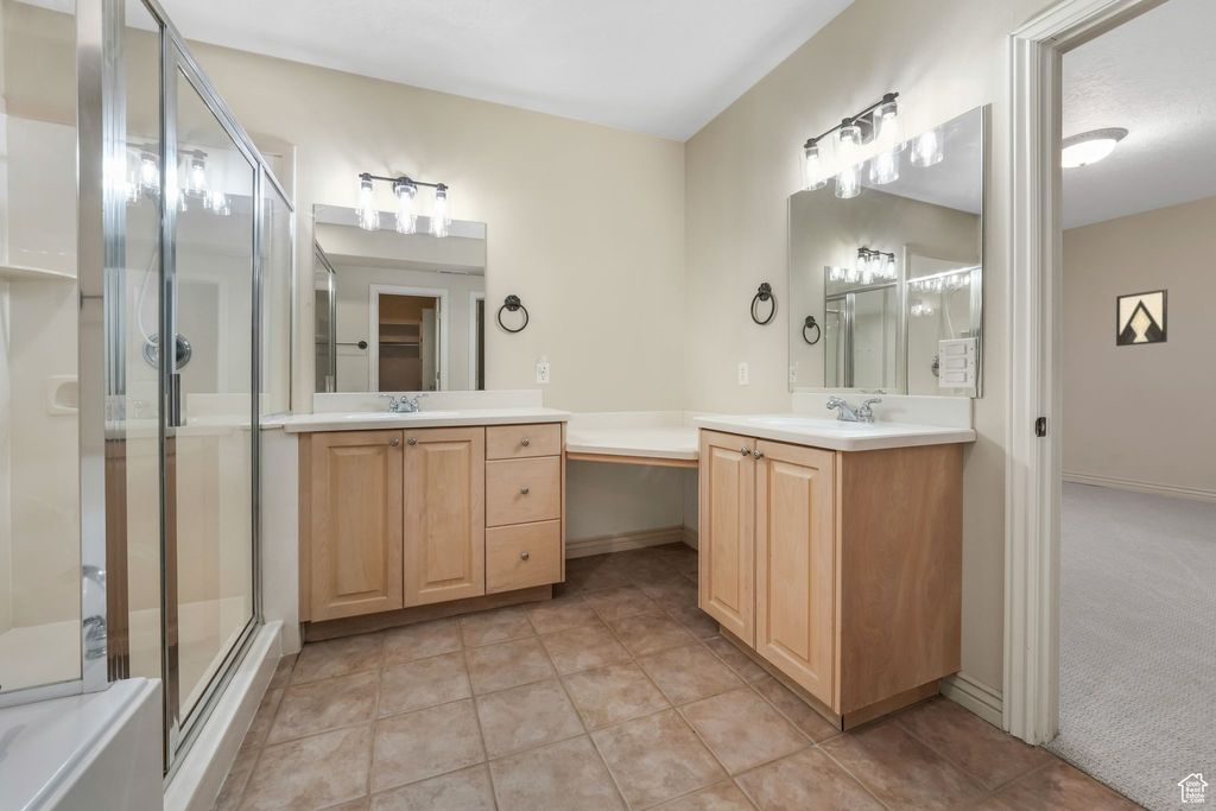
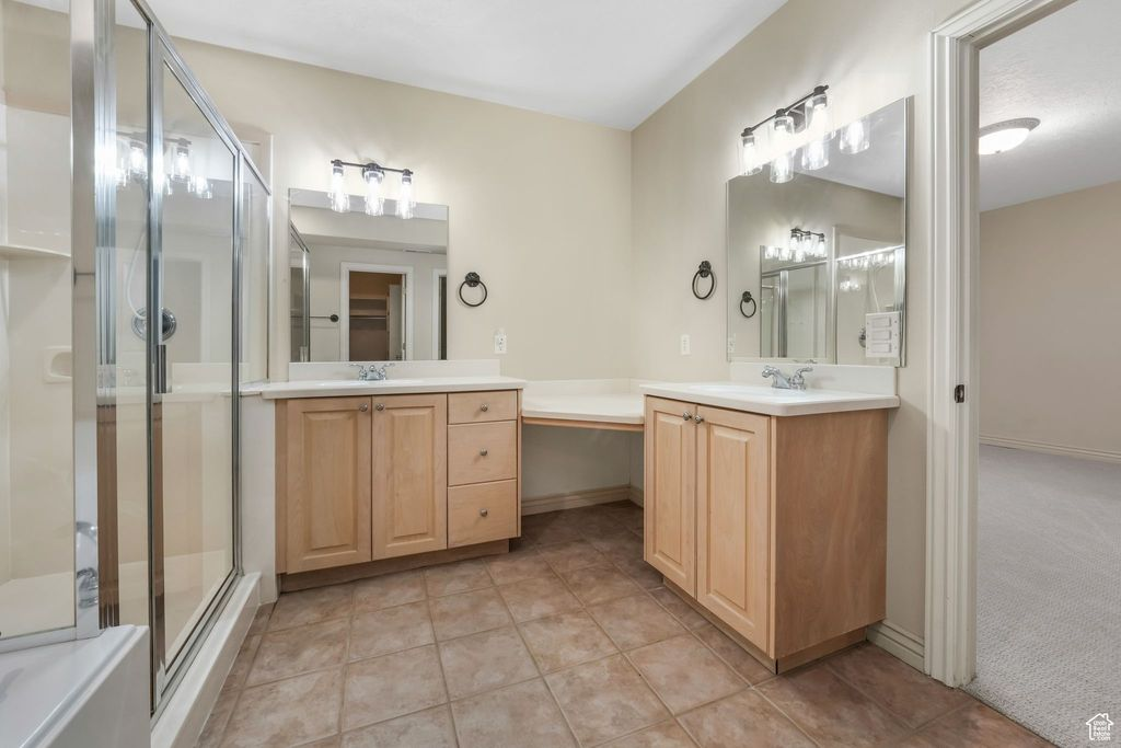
- wall art (1140, 318)
